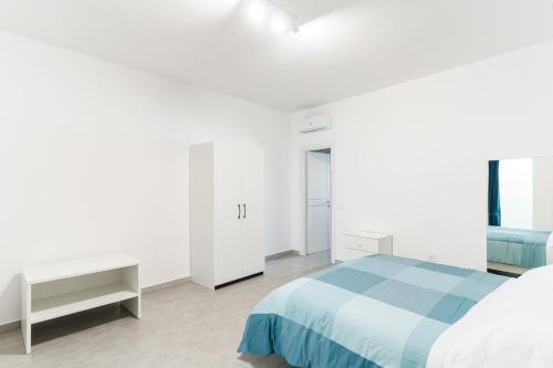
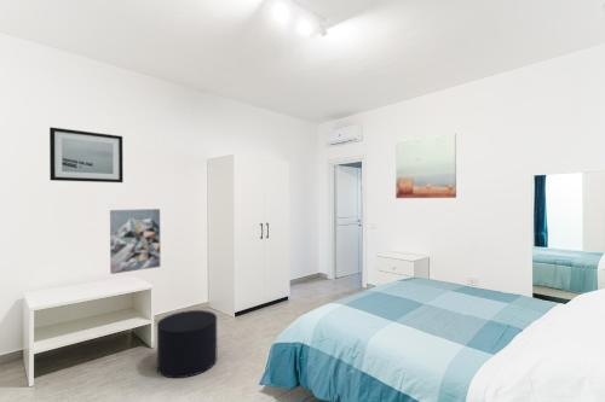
+ wall art (88, 156)
+ stool (188, 340)
+ wall art (424, 168)
+ wall art (136, 239)
